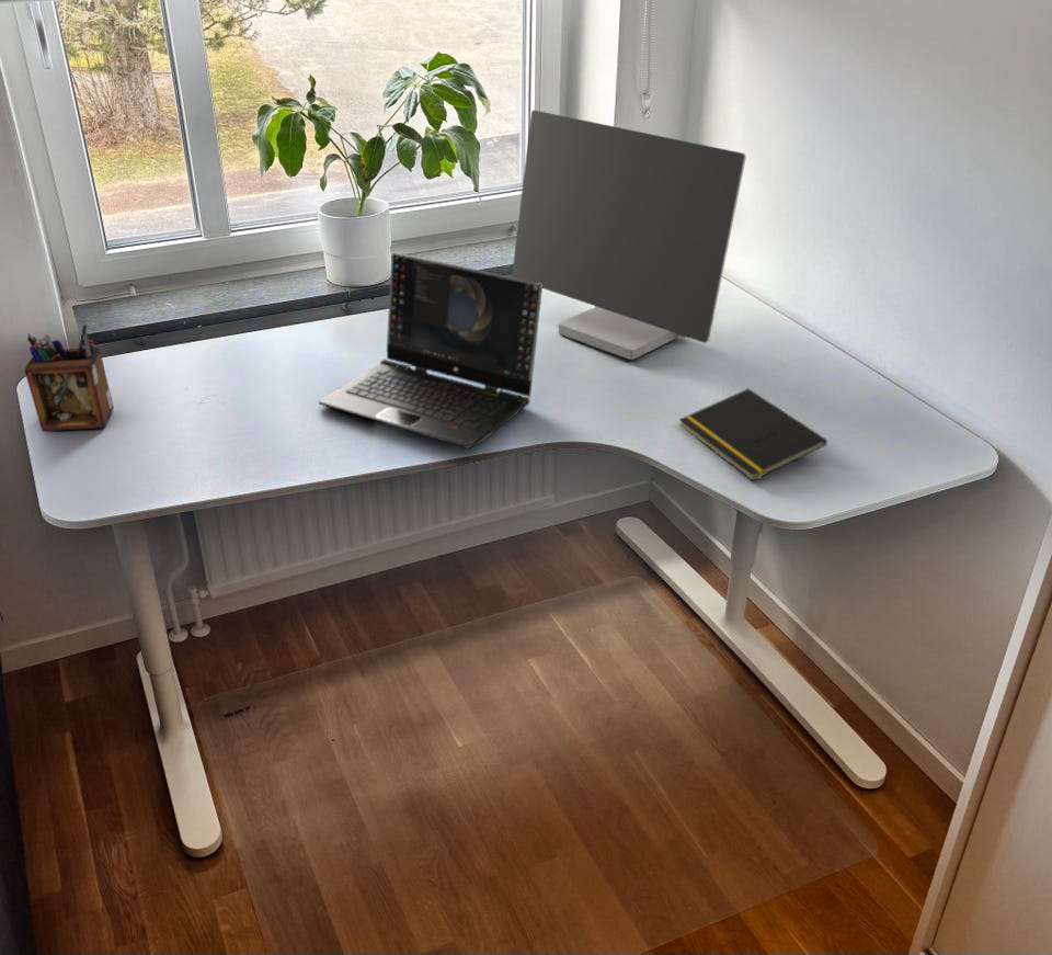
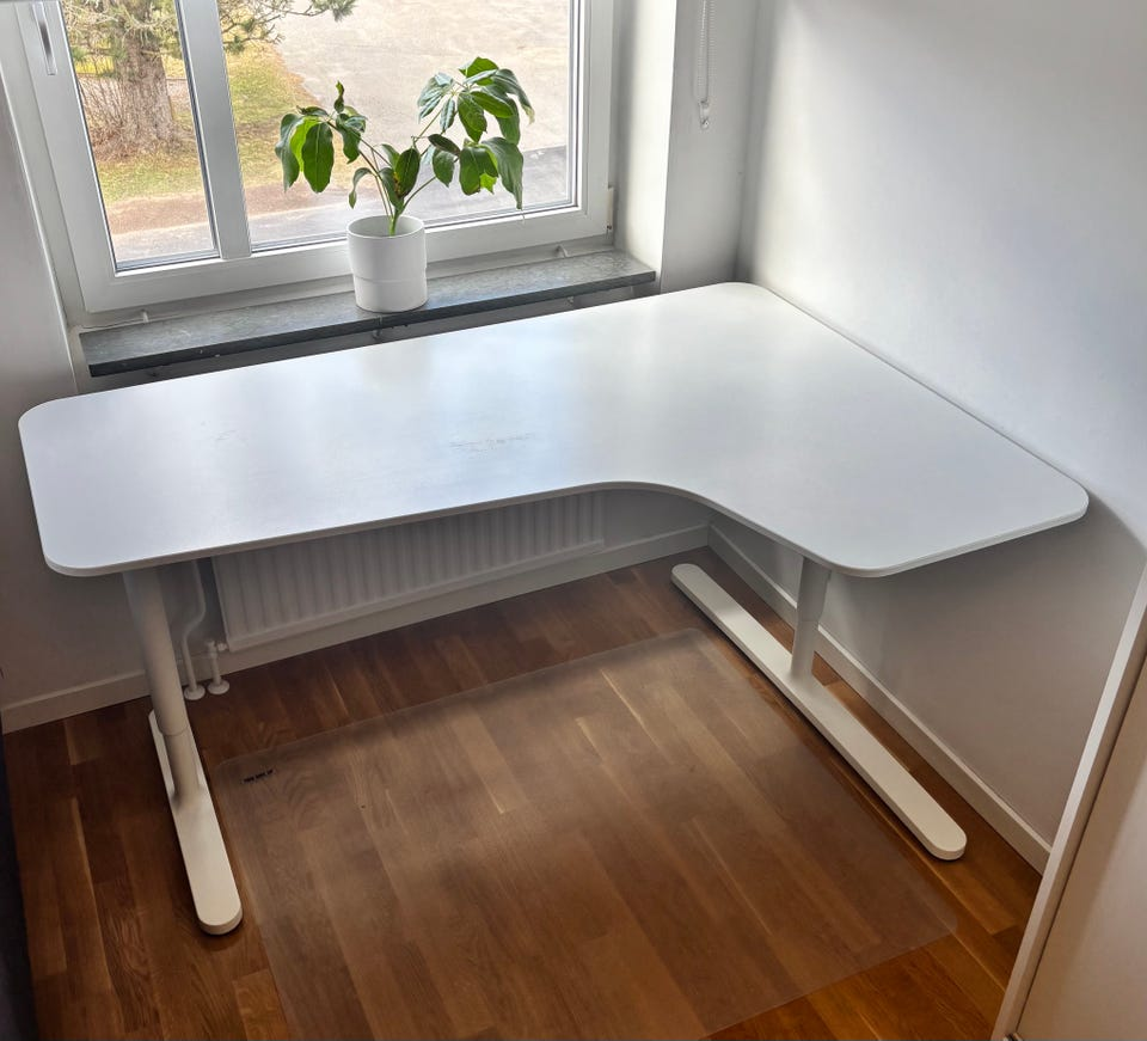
- computer monitor (625, 238)
- notepad (750, 432)
- desk organizer (67, 377)
- laptop computer (428, 346)
